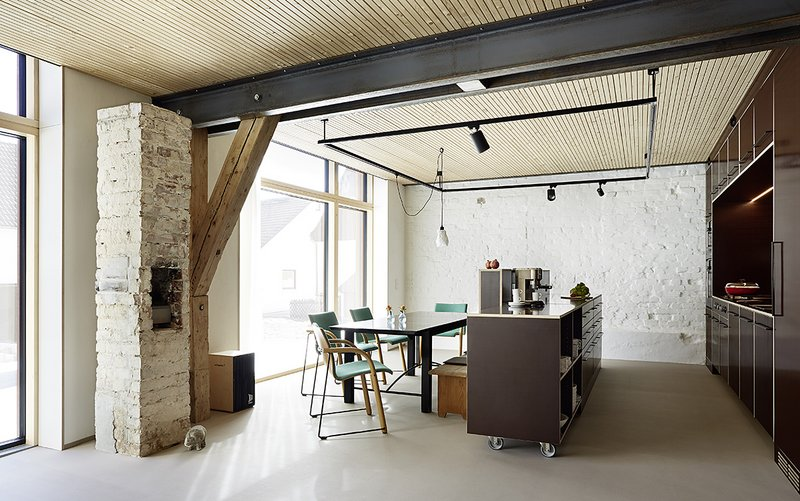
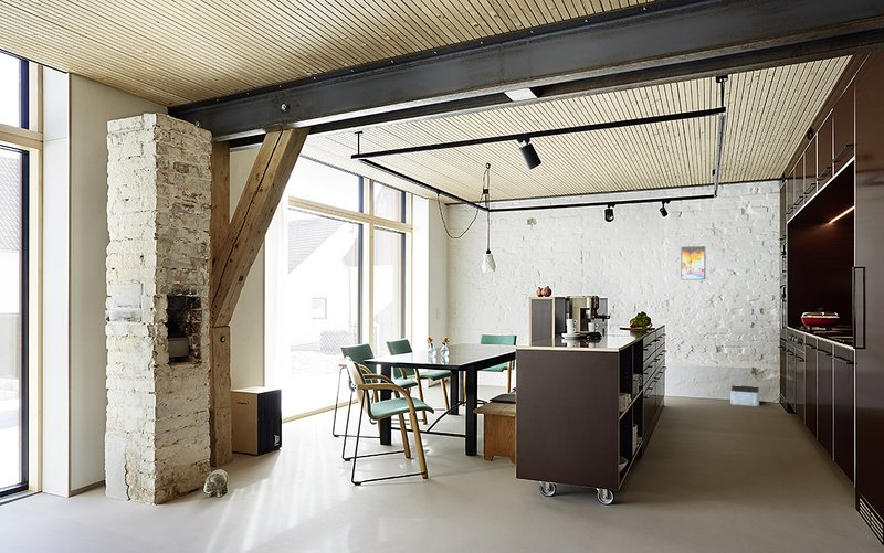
+ storage bin (745, 395)
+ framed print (693, 263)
